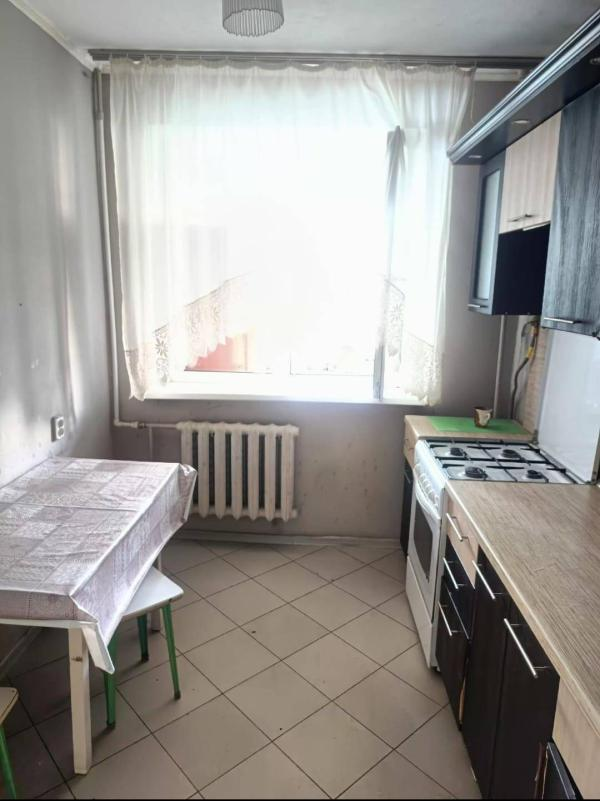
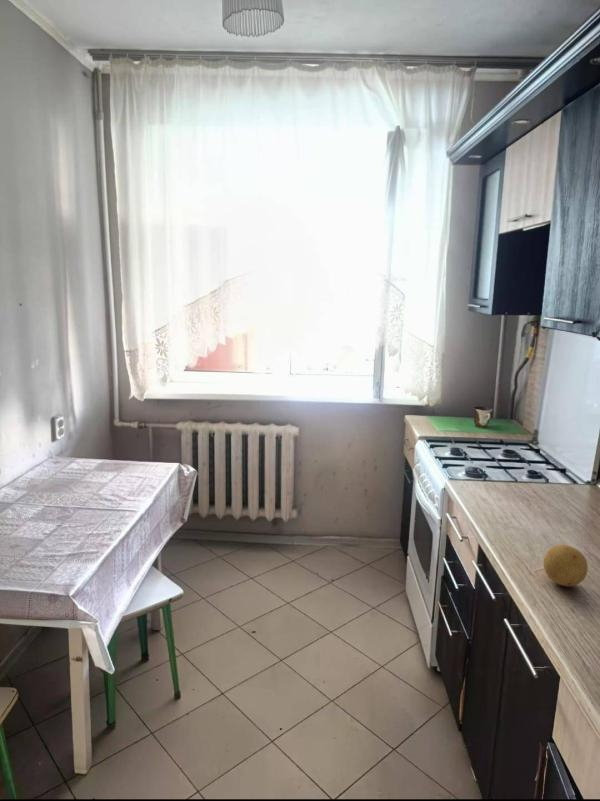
+ fruit (565, 565)
